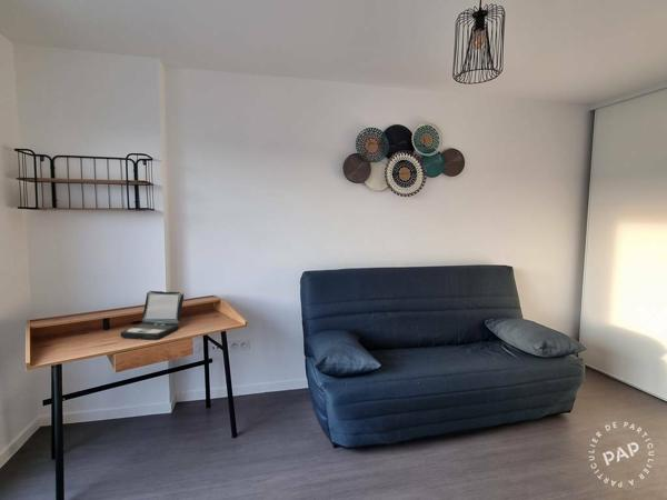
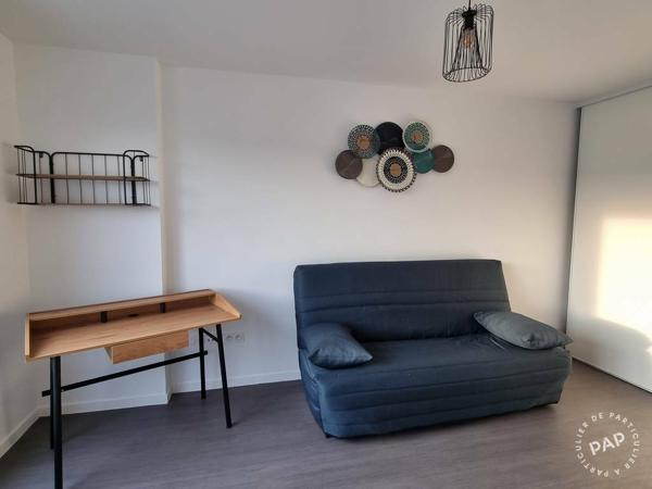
- laptop (153, 313)
